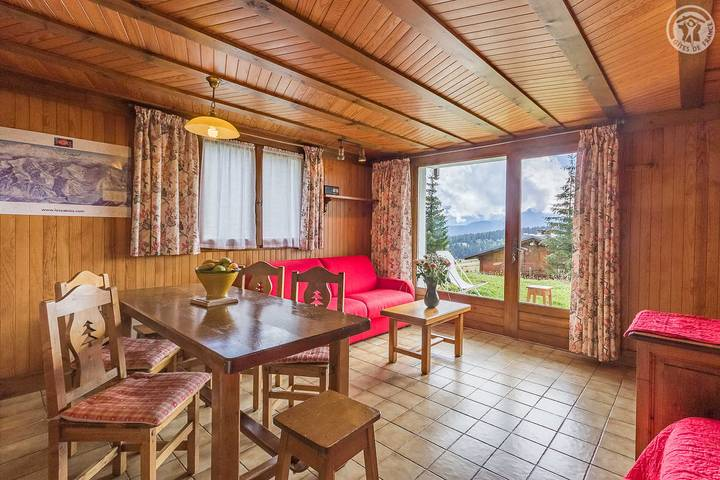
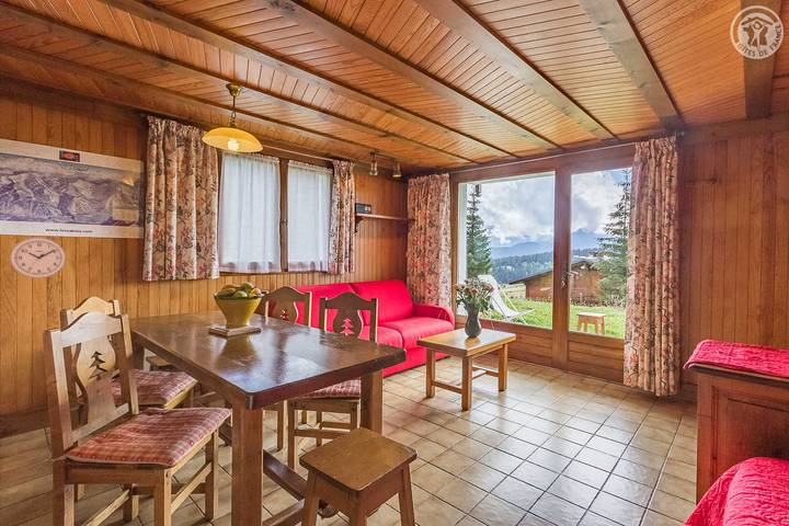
+ wall clock (38, 258)
